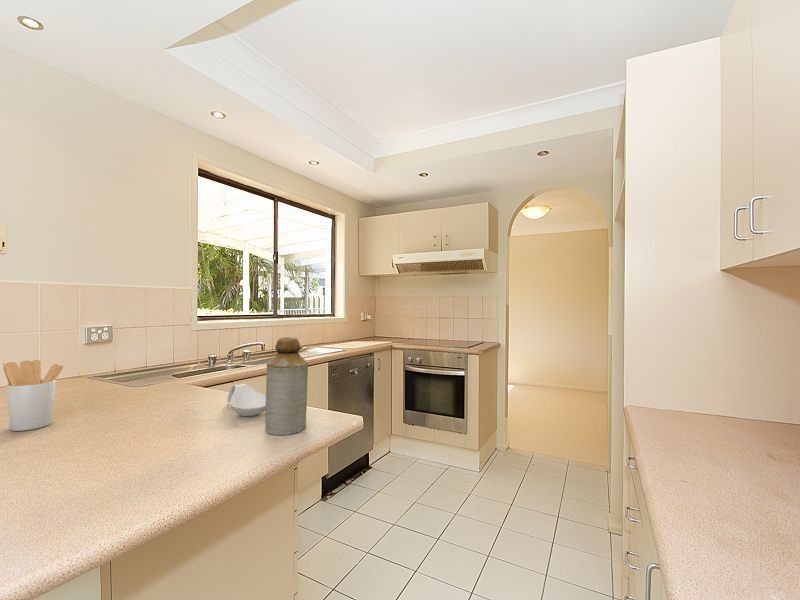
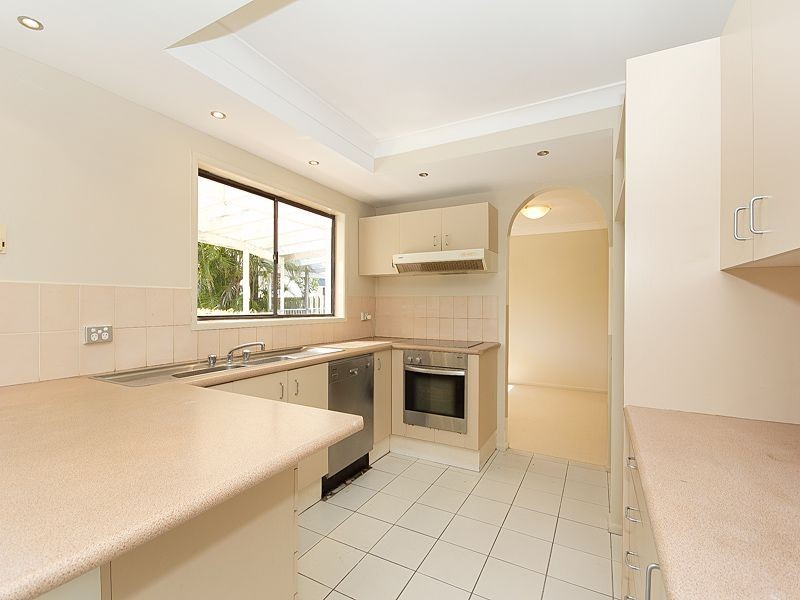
- bottle (286, 382)
- utensil holder (28, 392)
- spoon rest (244, 398)
